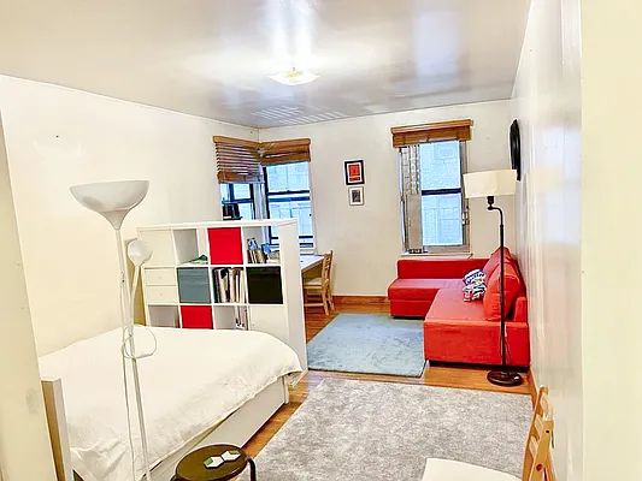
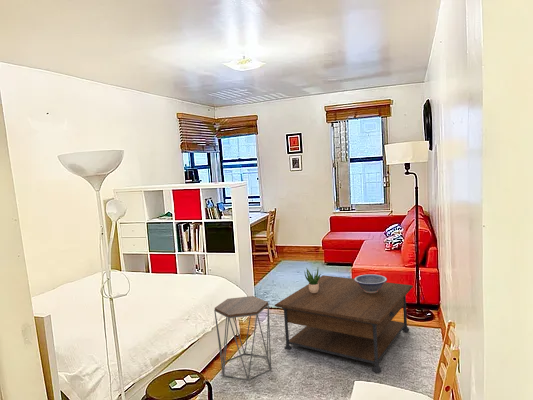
+ coffee table (347, 316)
+ side table (247, 335)
+ potted plant (312, 278)
+ decorative bowl (370, 284)
